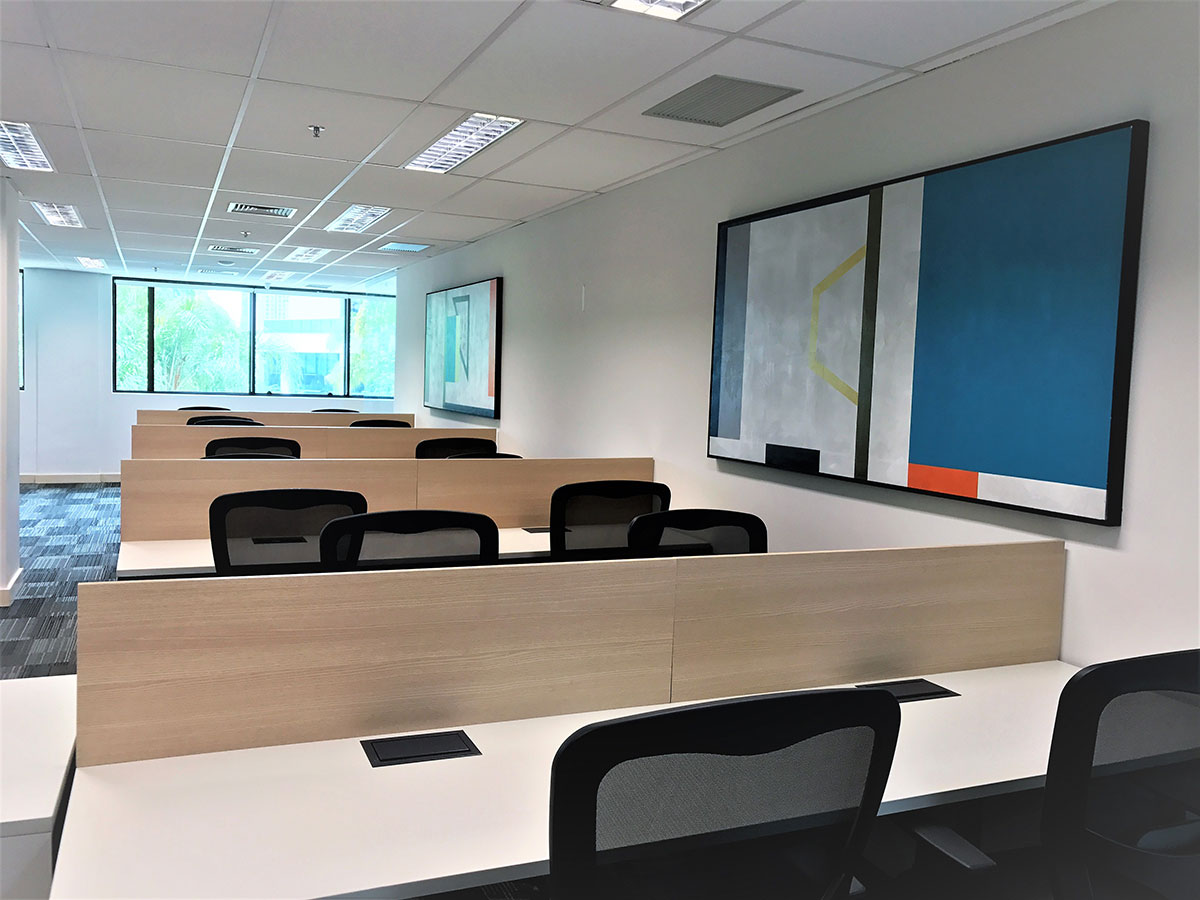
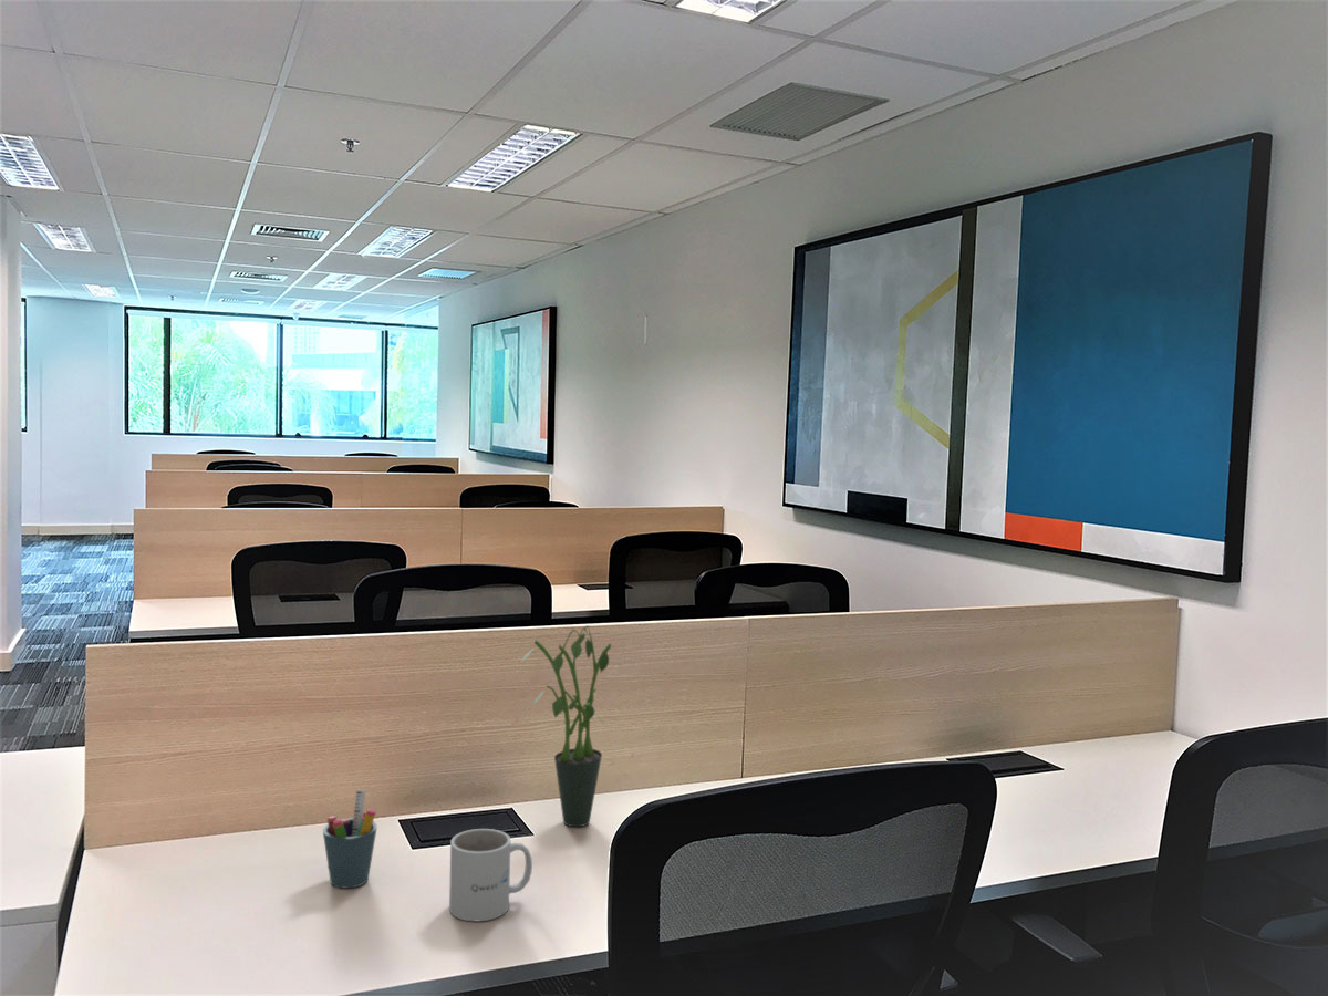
+ mug (492, 872)
+ potted plant (569, 725)
+ pen holder (350, 840)
